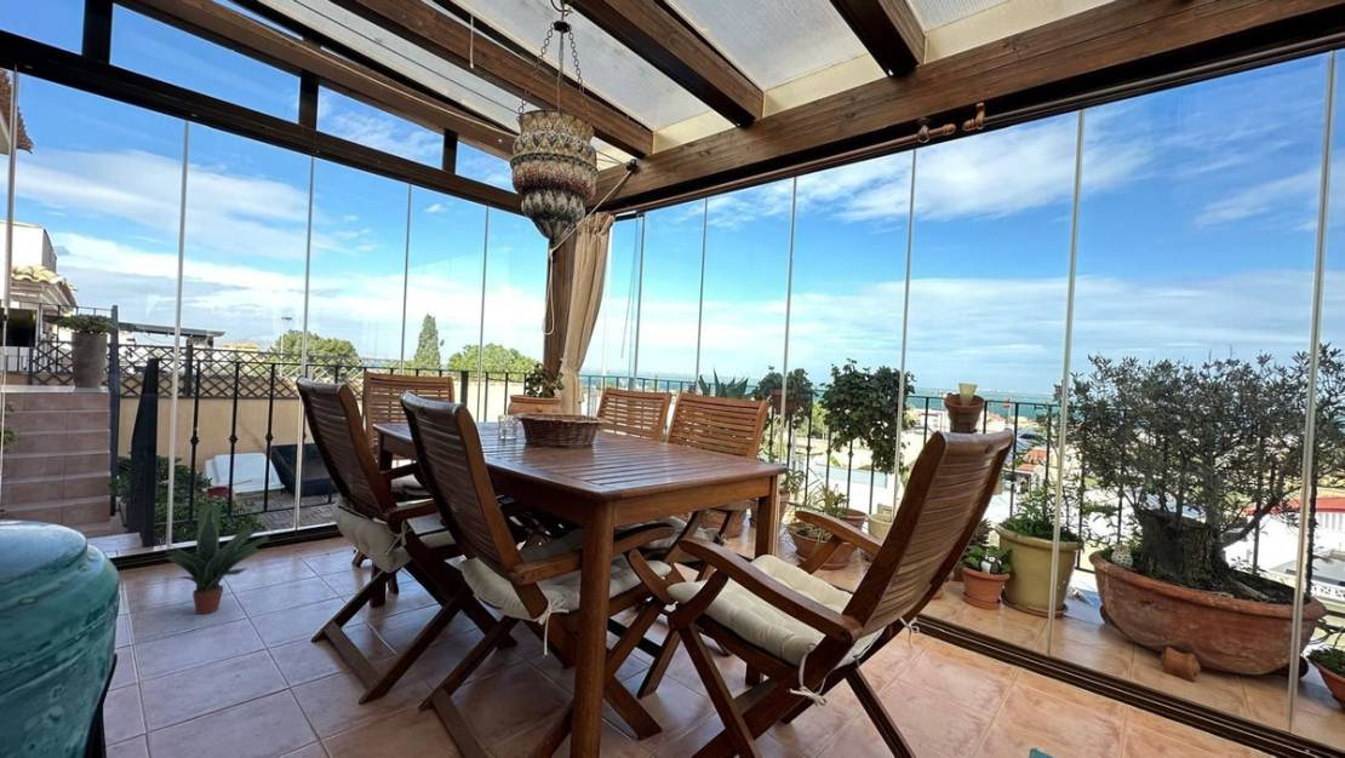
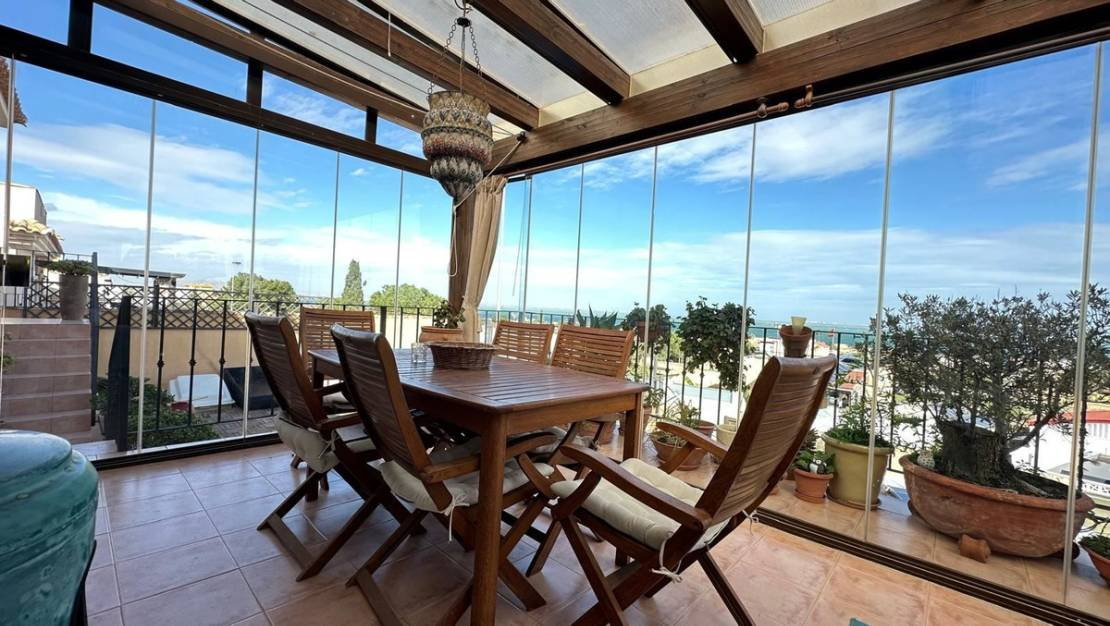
- potted plant (212, 561)
